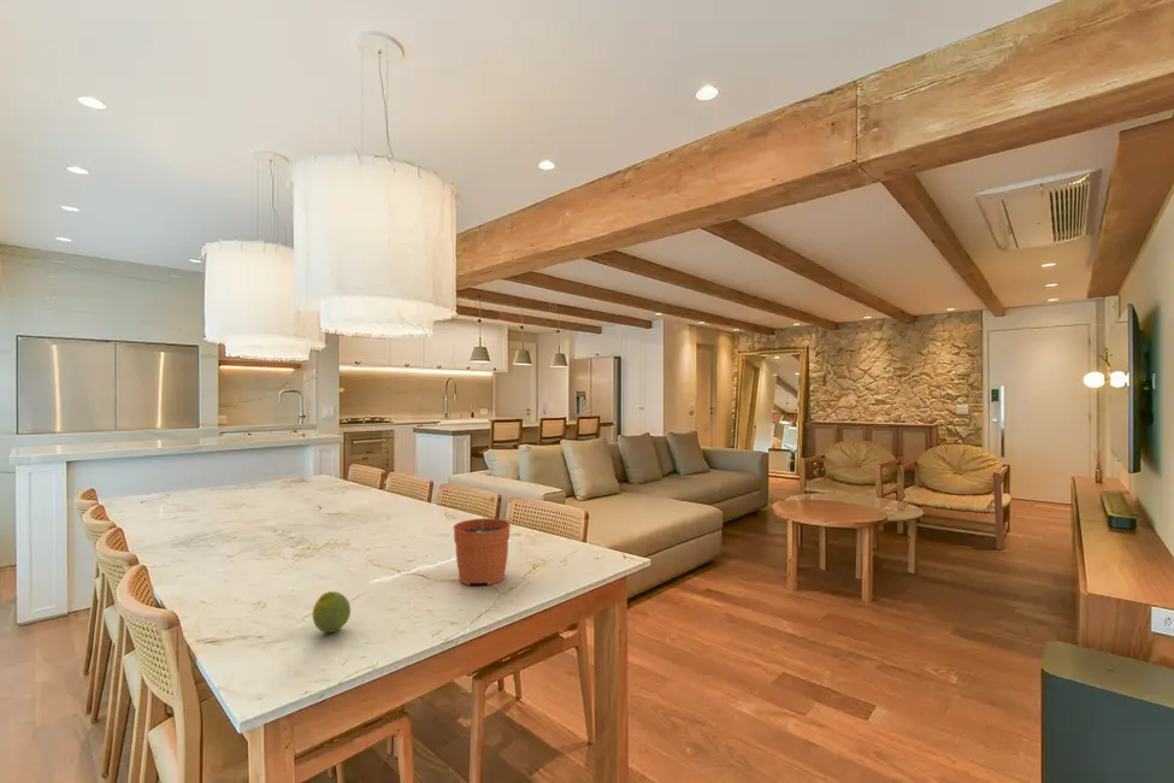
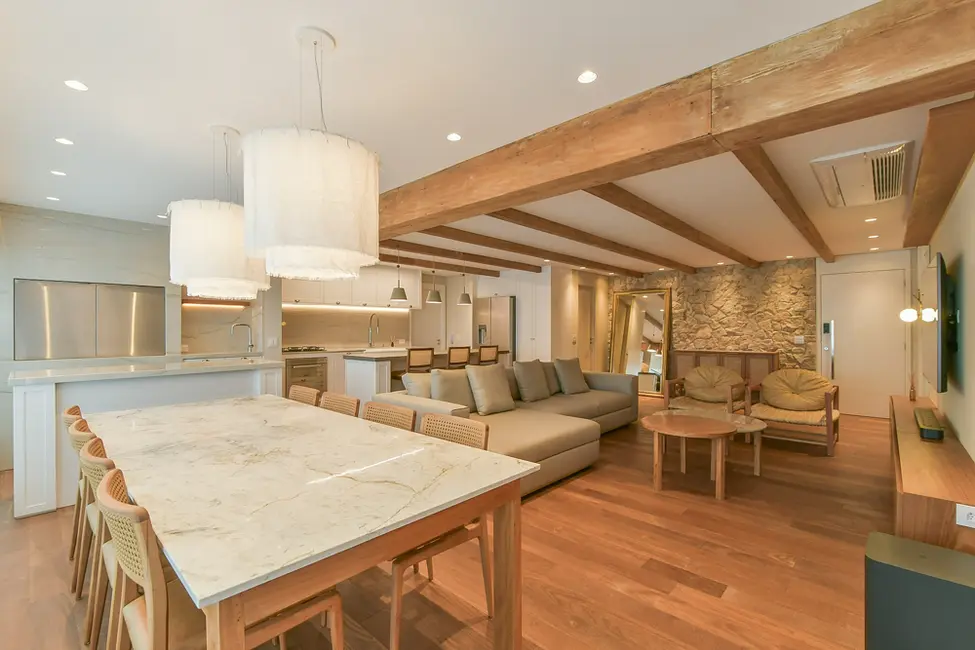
- plant pot (482, 537)
- fruit (331, 611)
